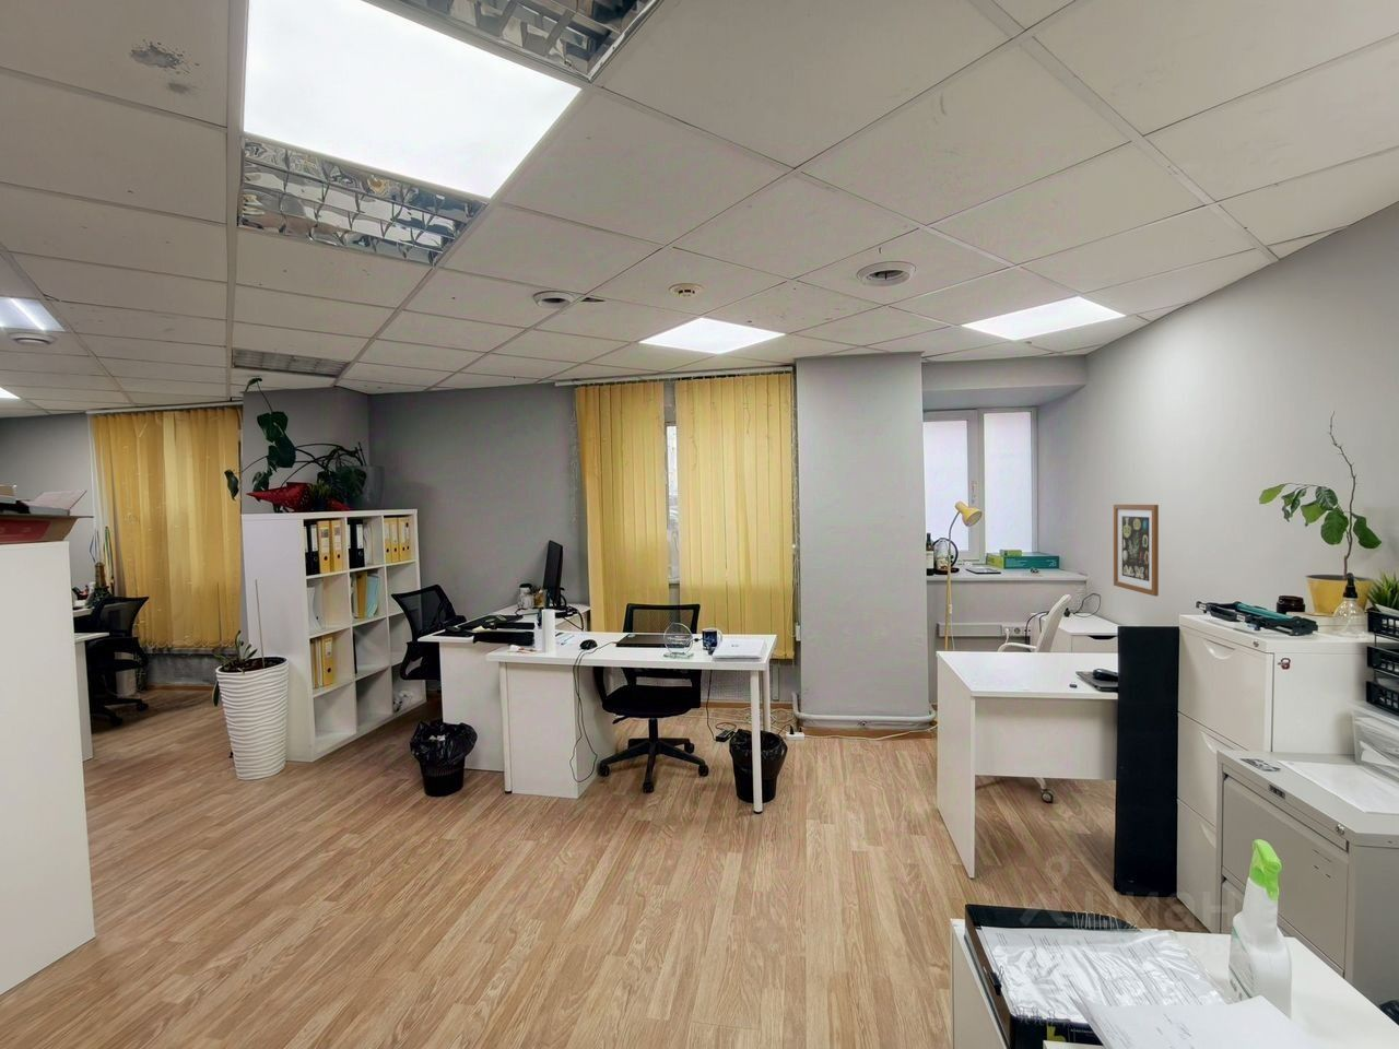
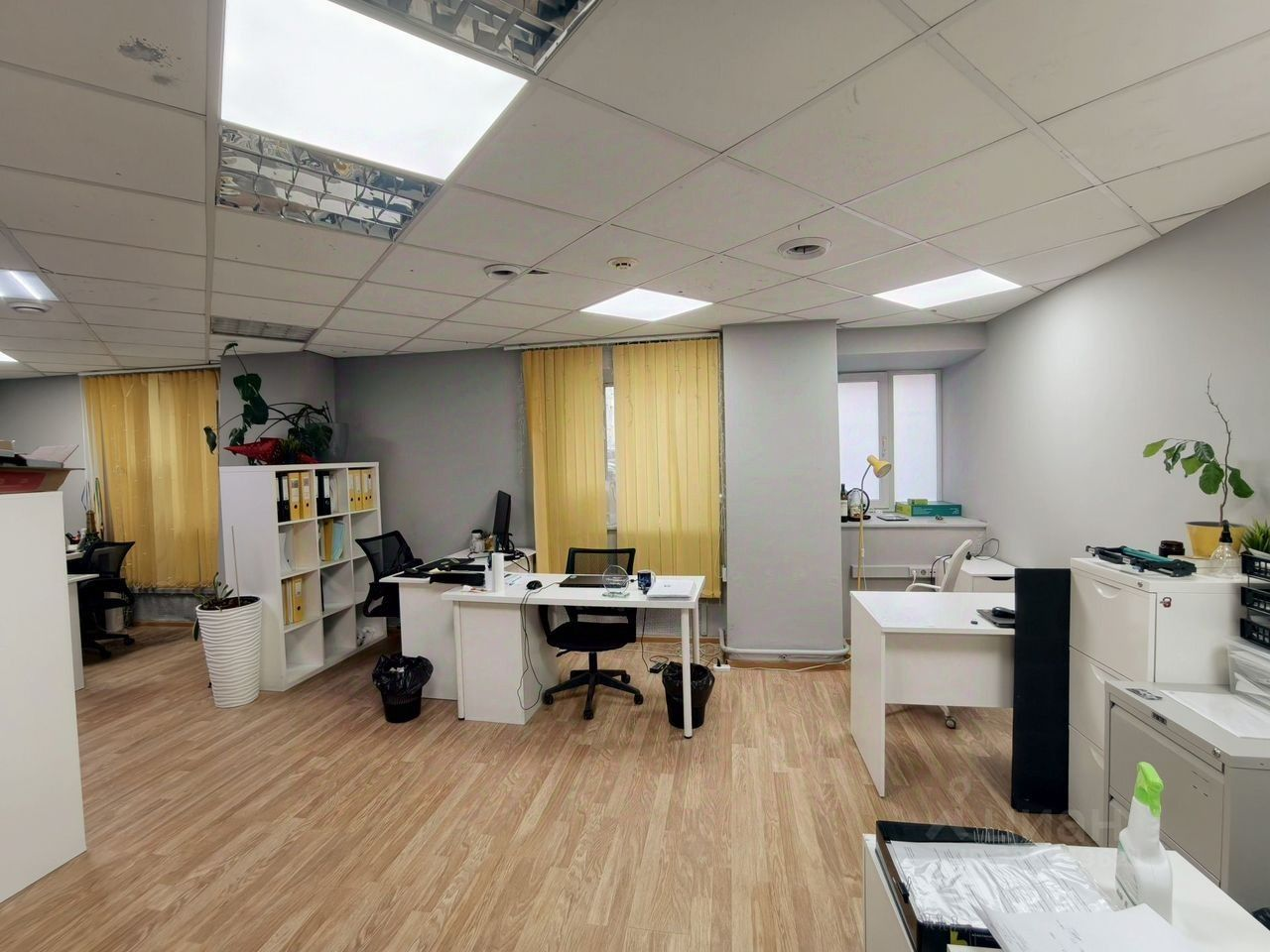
- wall art (1135, 548)
